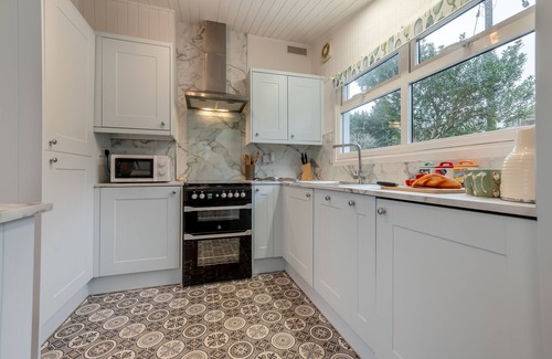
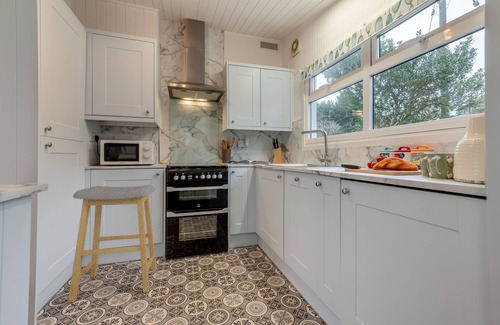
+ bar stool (119, 235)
